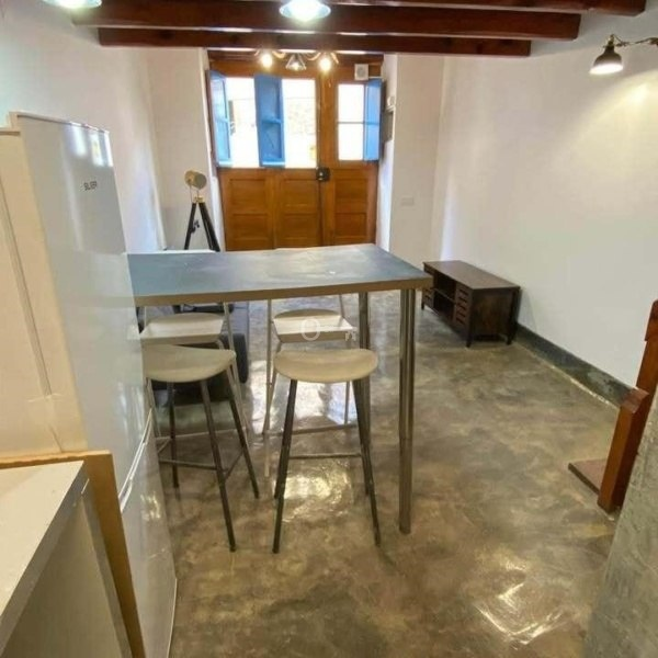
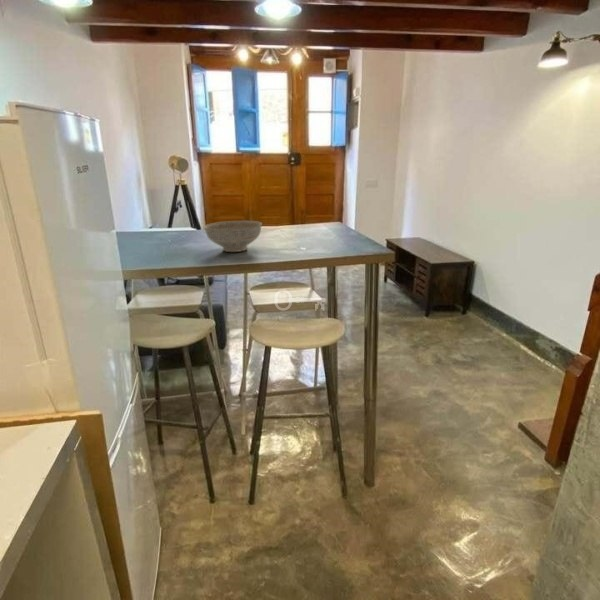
+ decorative bowl (233, 236)
